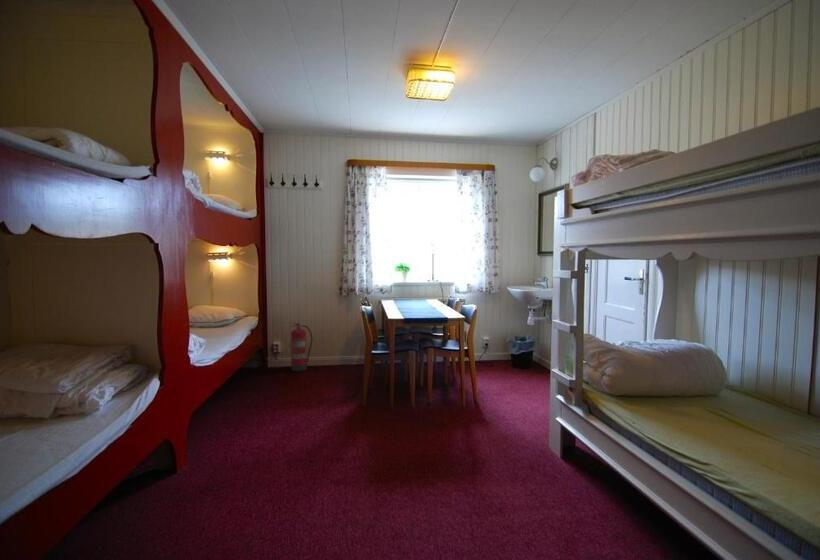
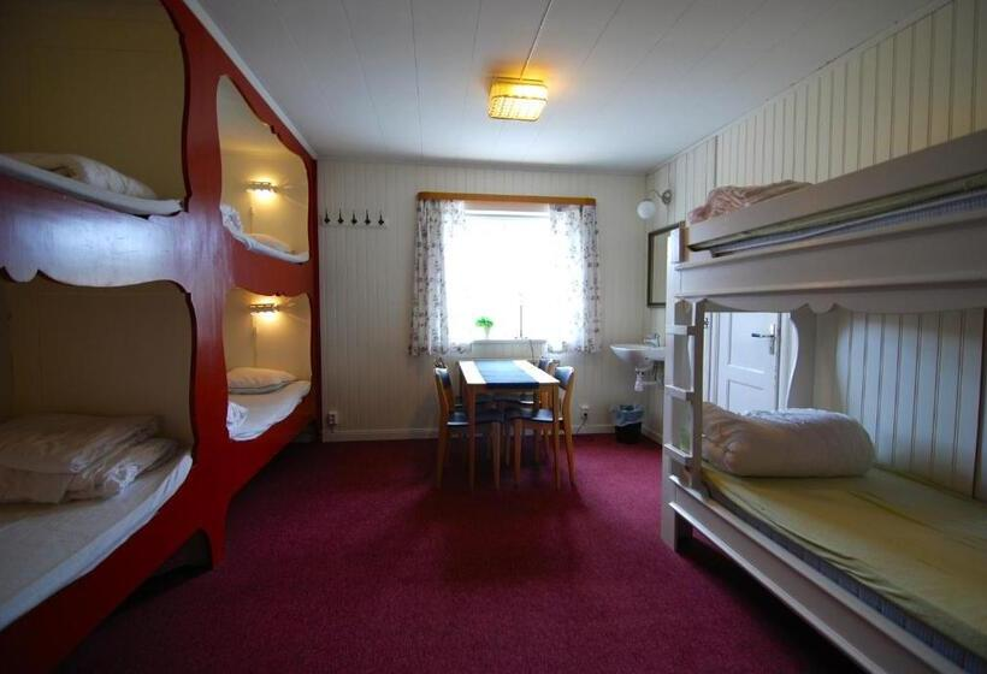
- fire extinguisher (300, 345)
